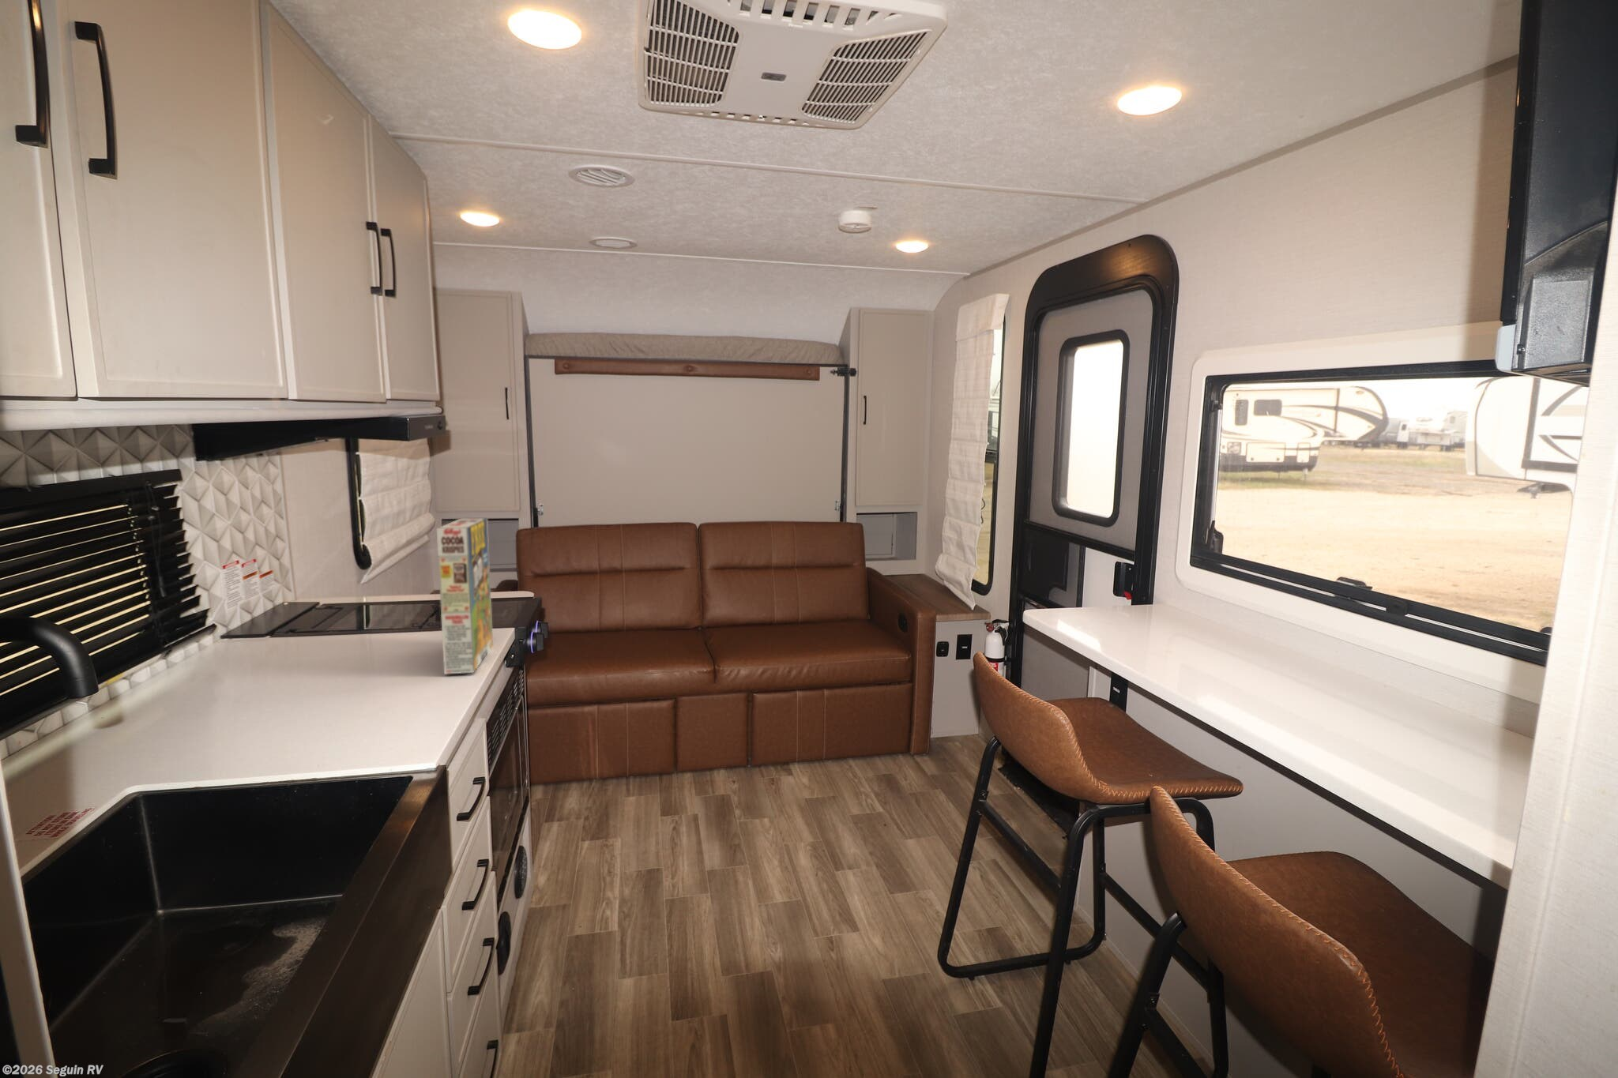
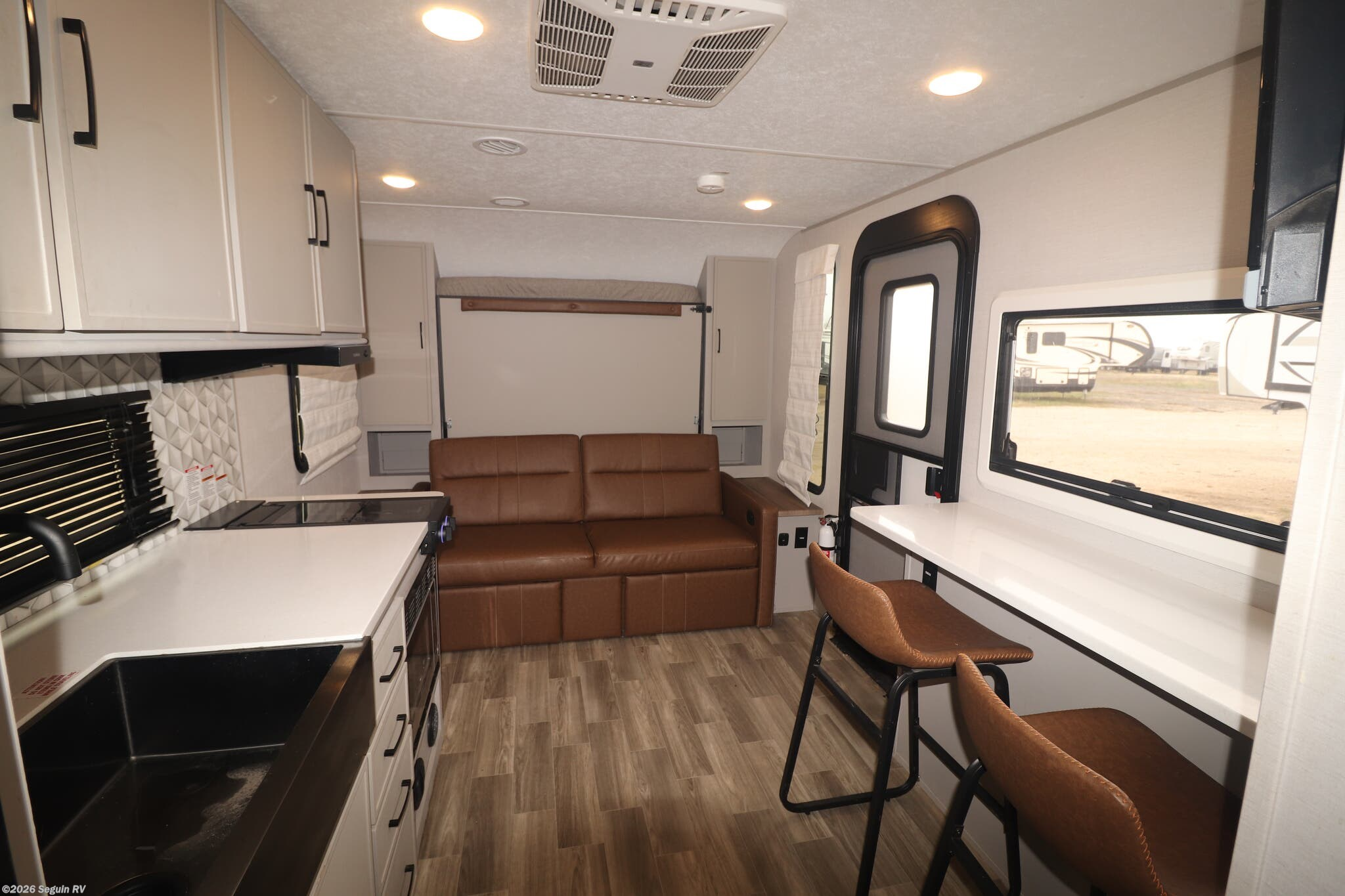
- cereal box (467, 592)
